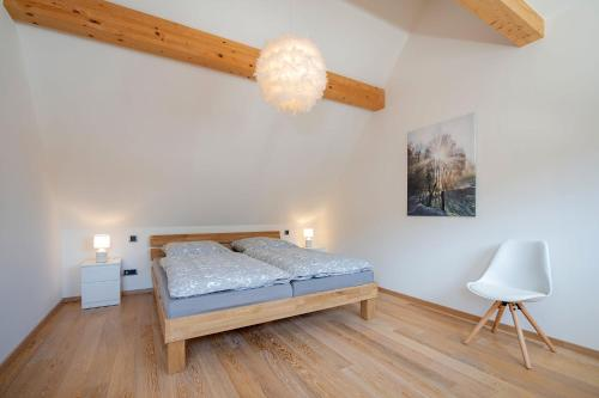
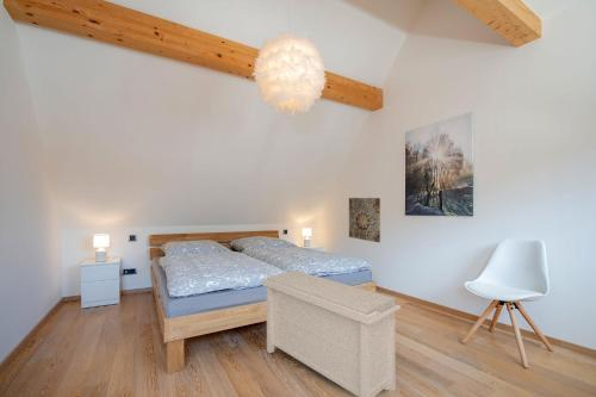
+ bench (323, 327)
+ wall art (364, 218)
